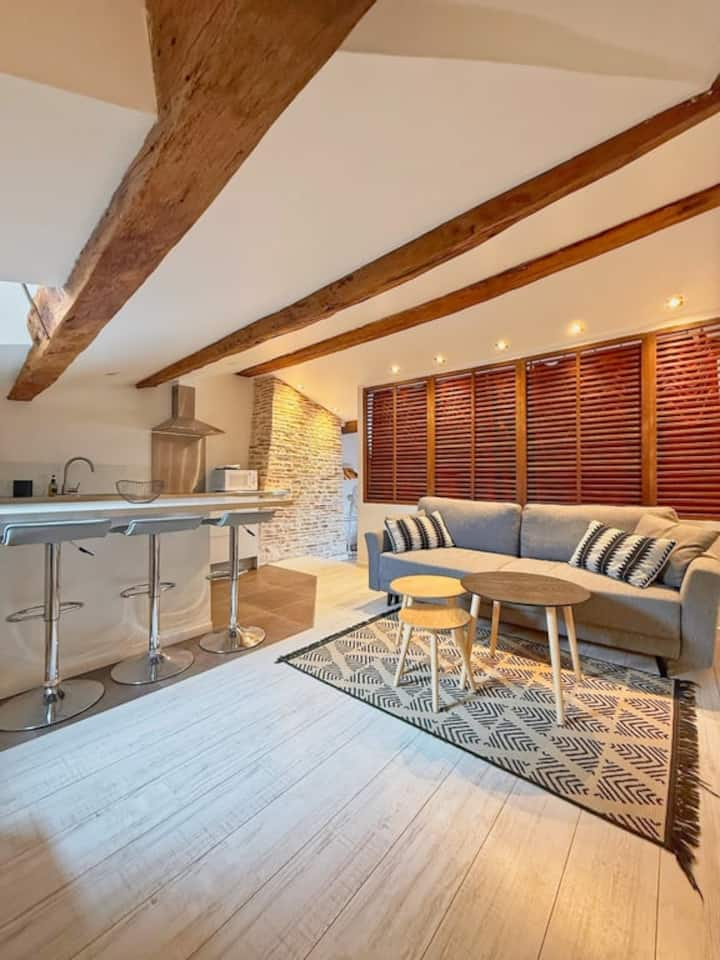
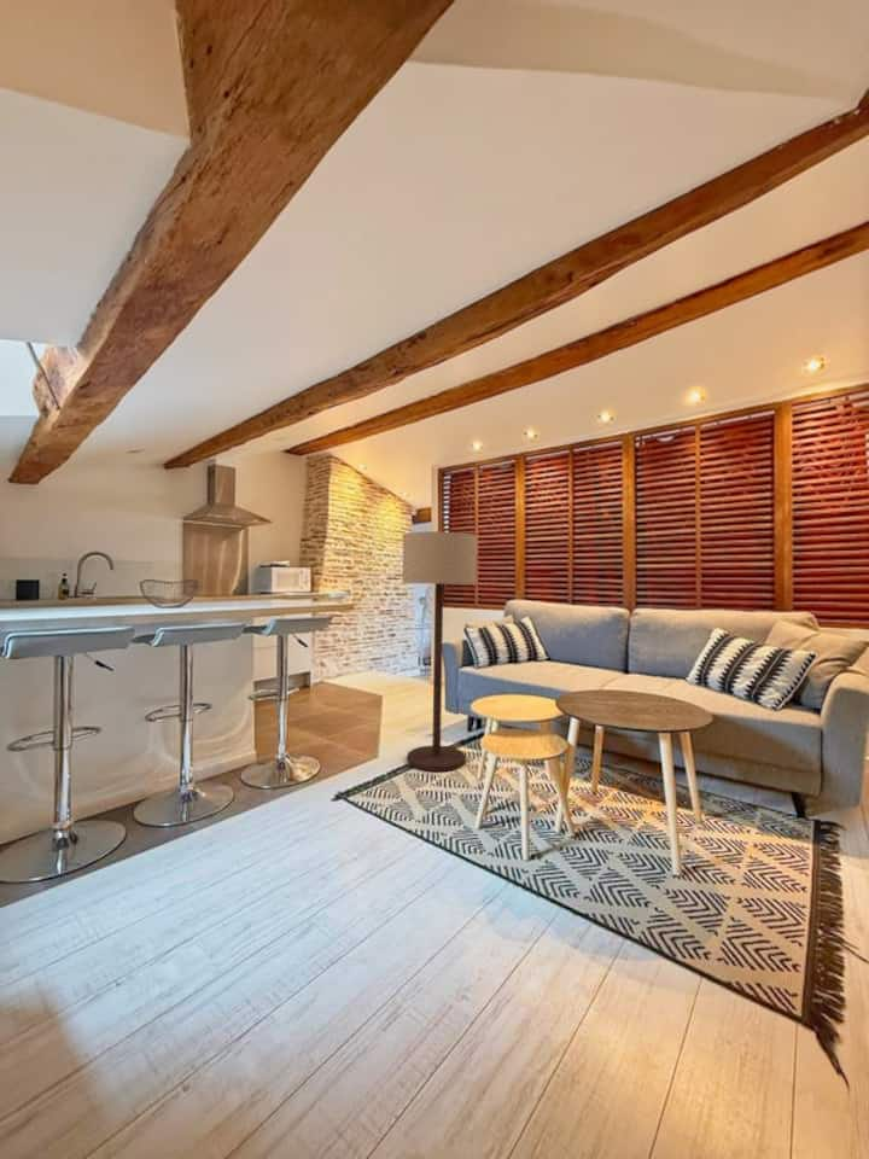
+ floor lamp (437, 647)
